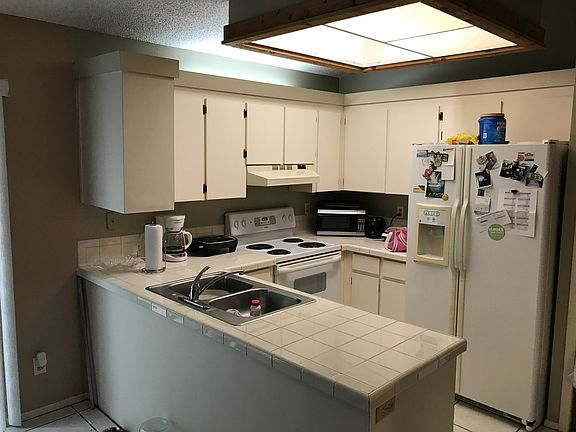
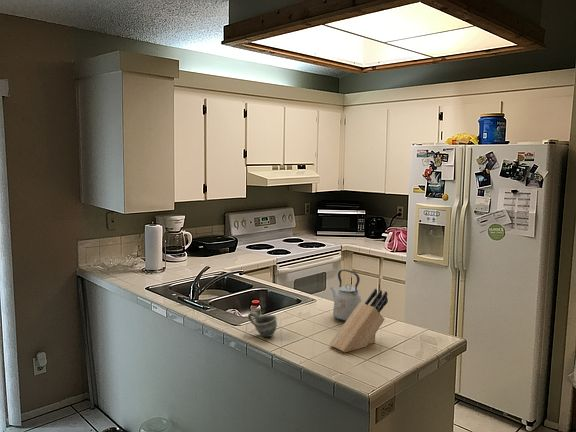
+ cup (263, 324)
+ kettle (344, 293)
+ knife block (361, 318)
